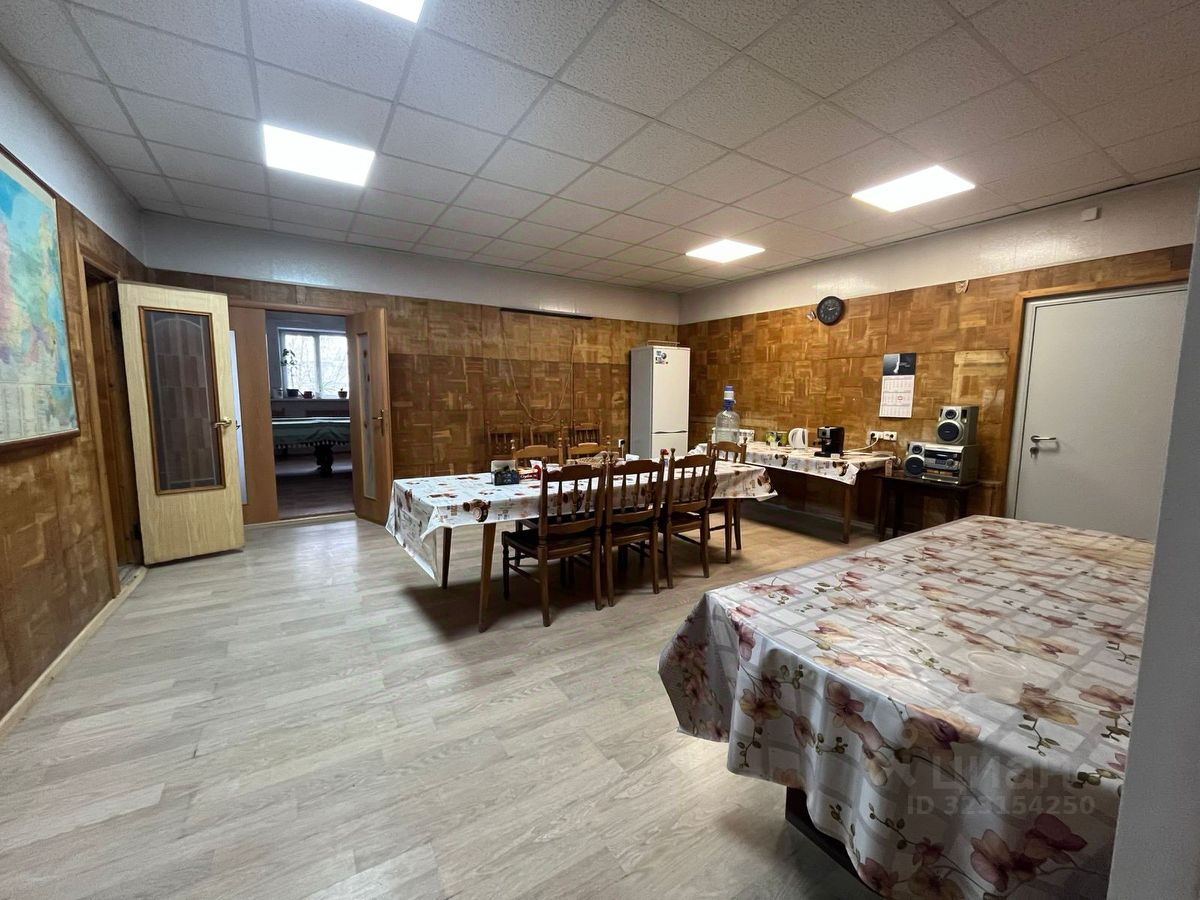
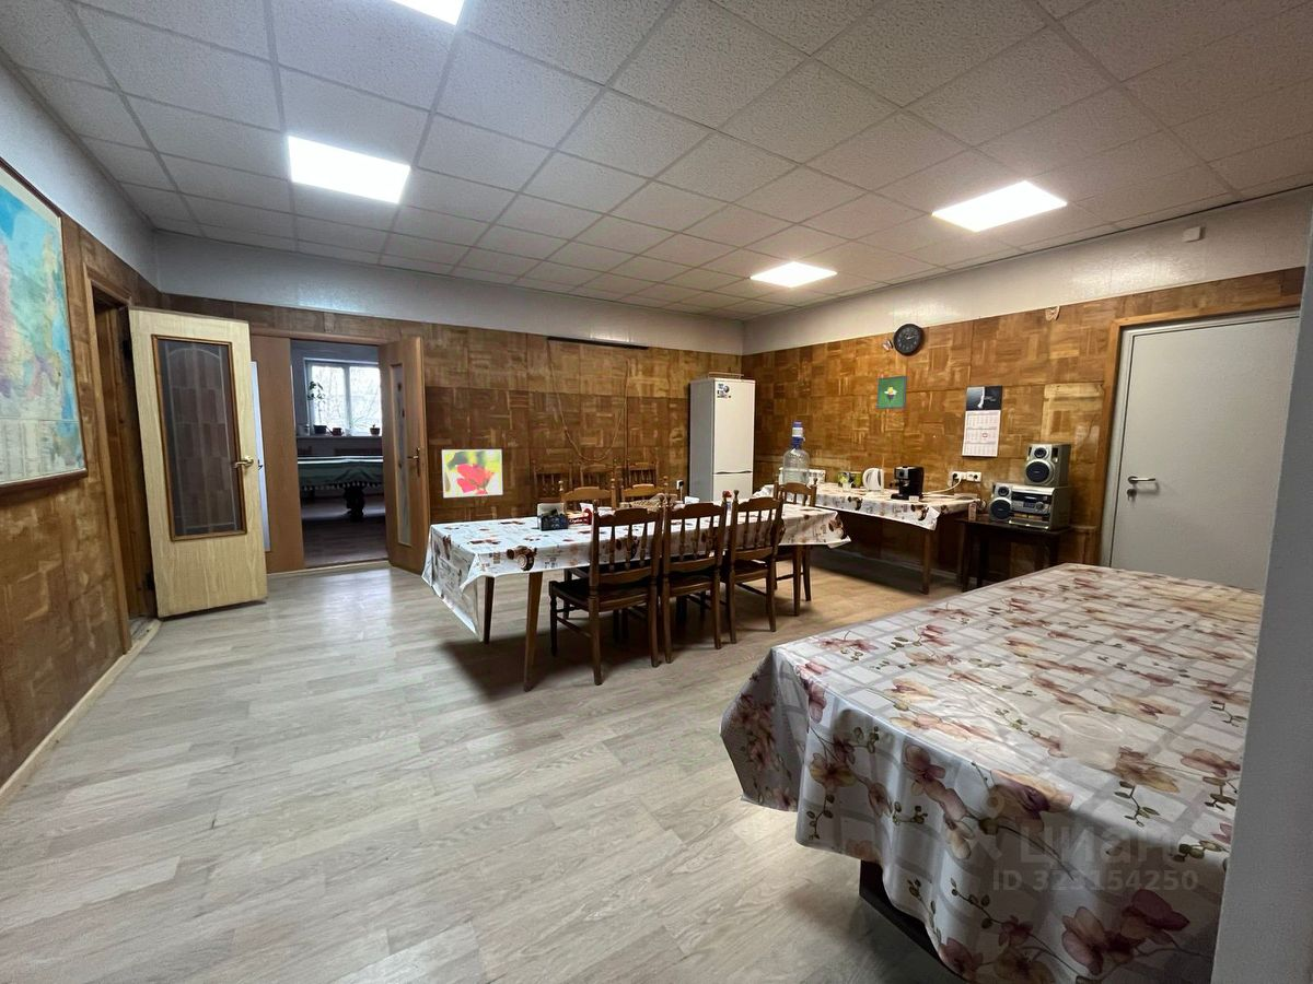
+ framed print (473, 472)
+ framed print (891, 393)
